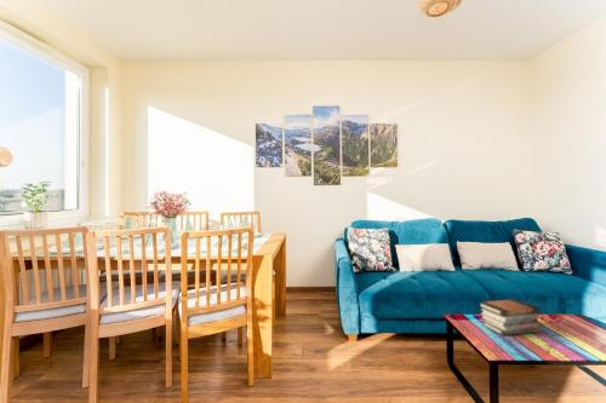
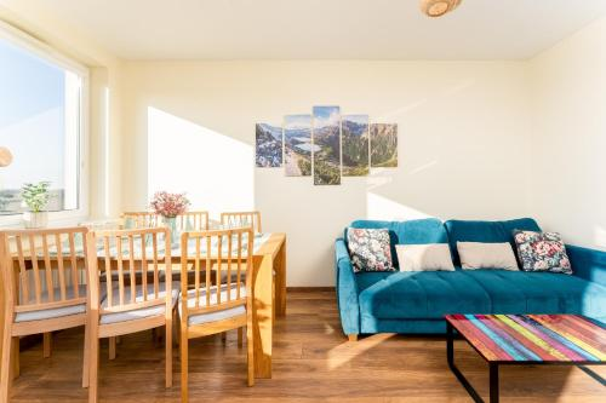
- book stack (509, 316)
